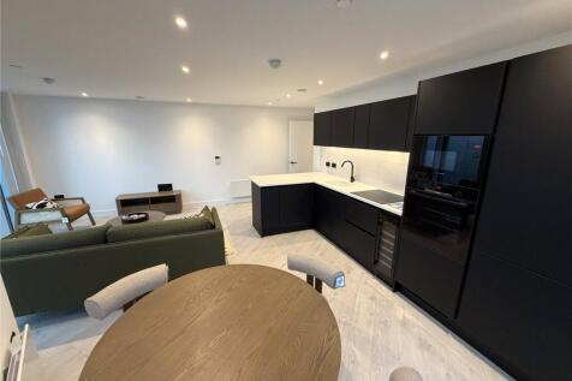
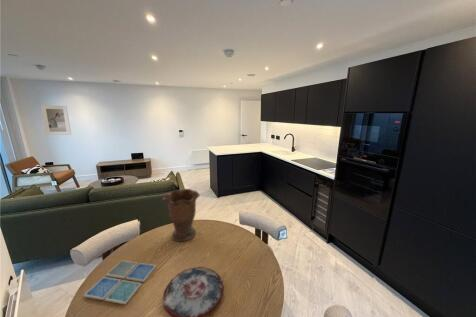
+ drink coaster (123, 280)
+ vase (182, 214)
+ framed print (56, 120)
+ plate (194, 290)
